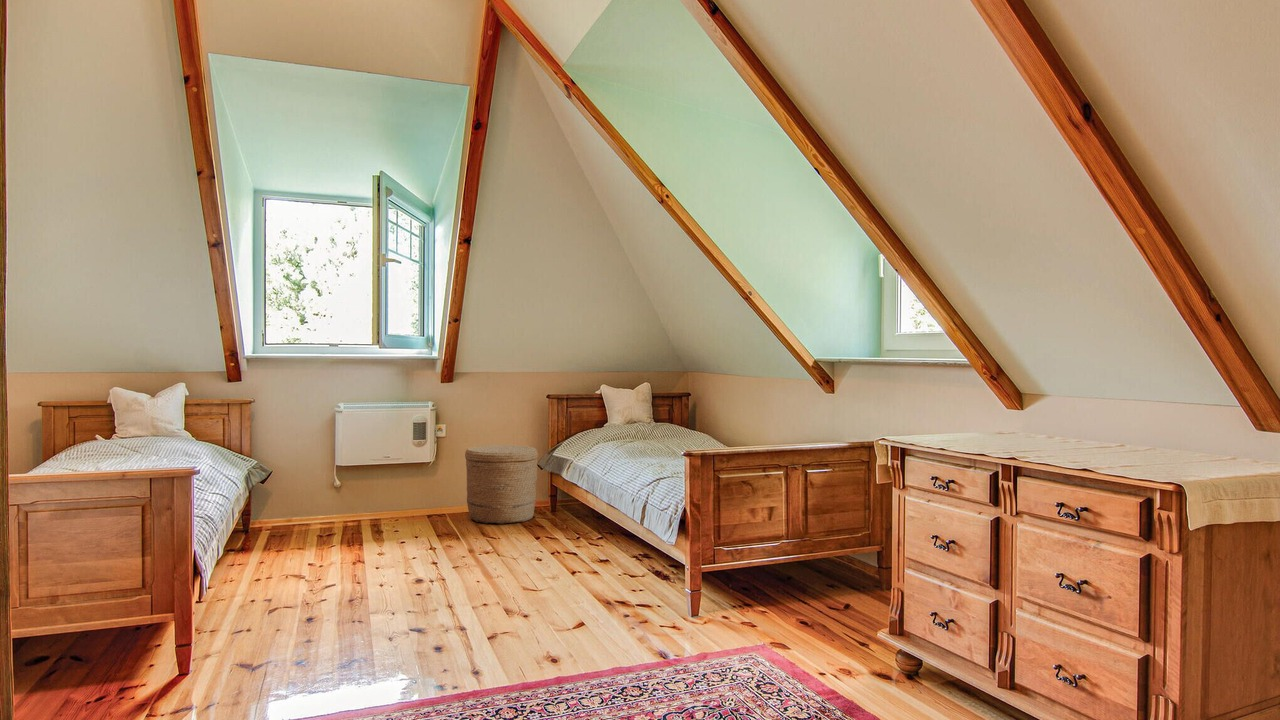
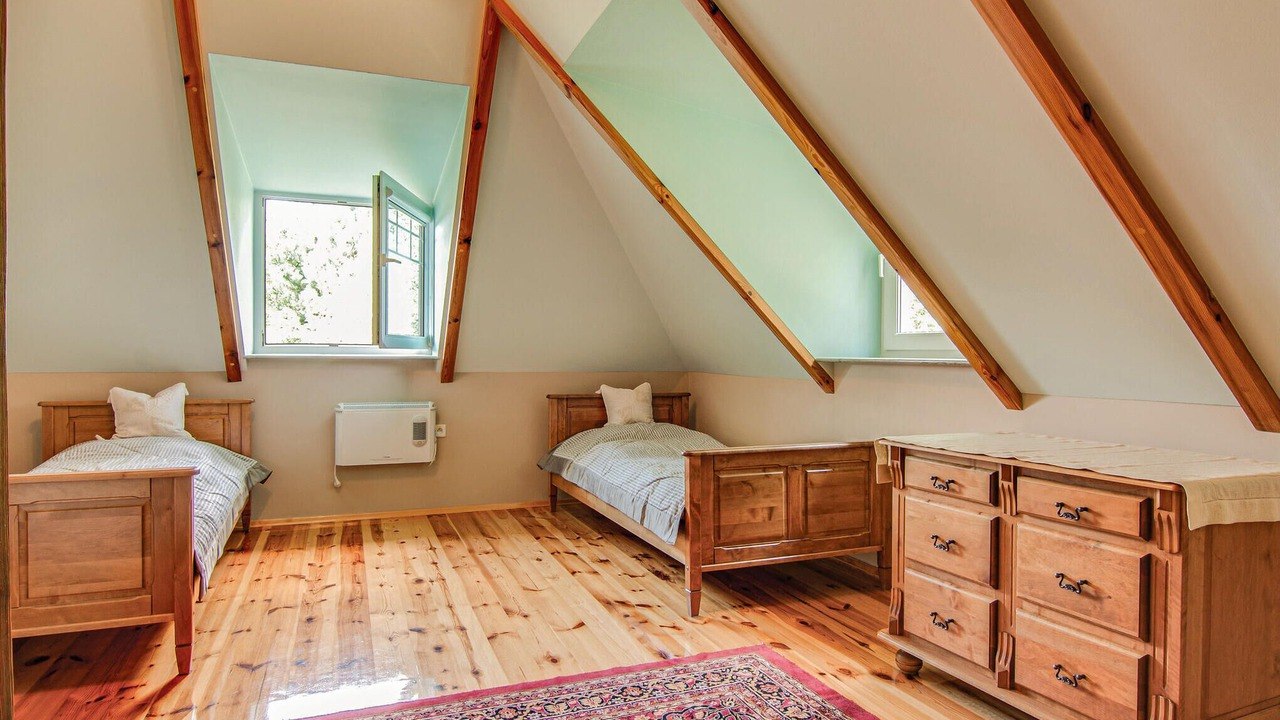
- woven basket (501, 482)
